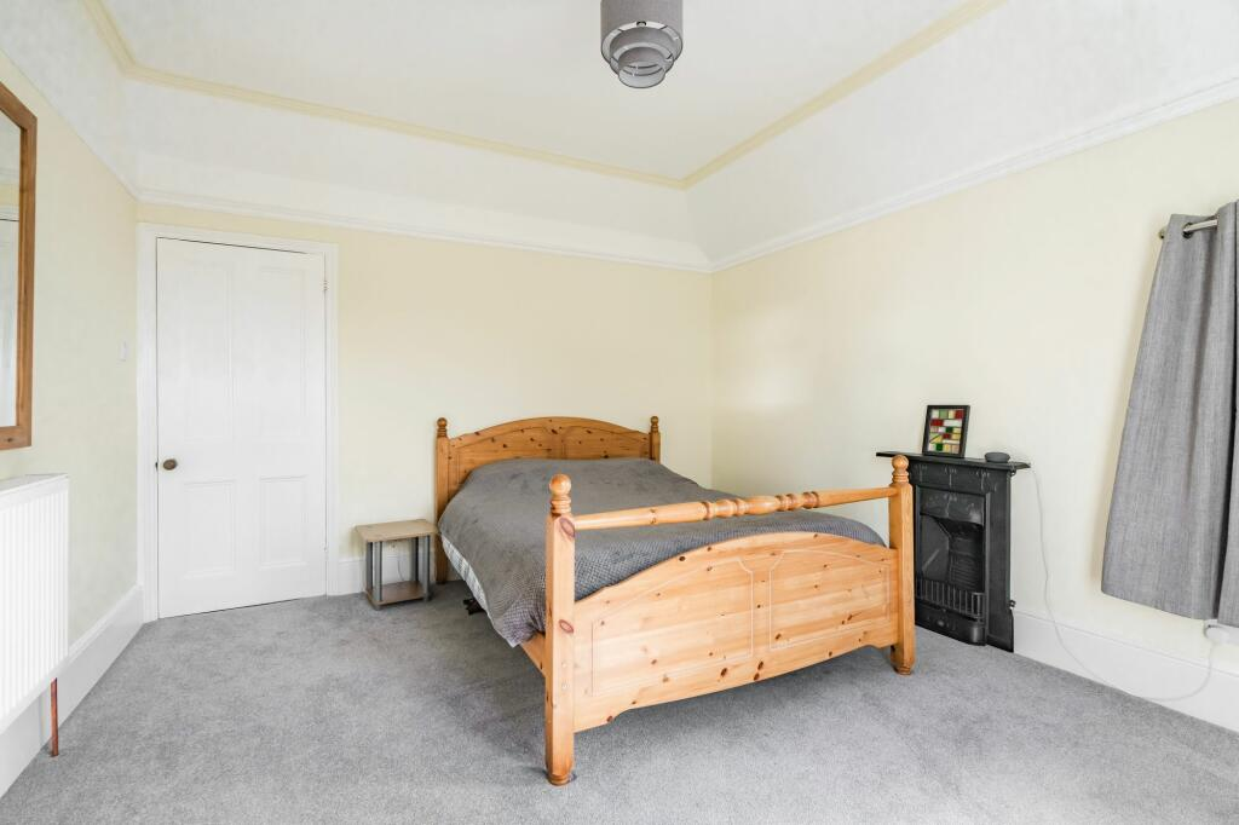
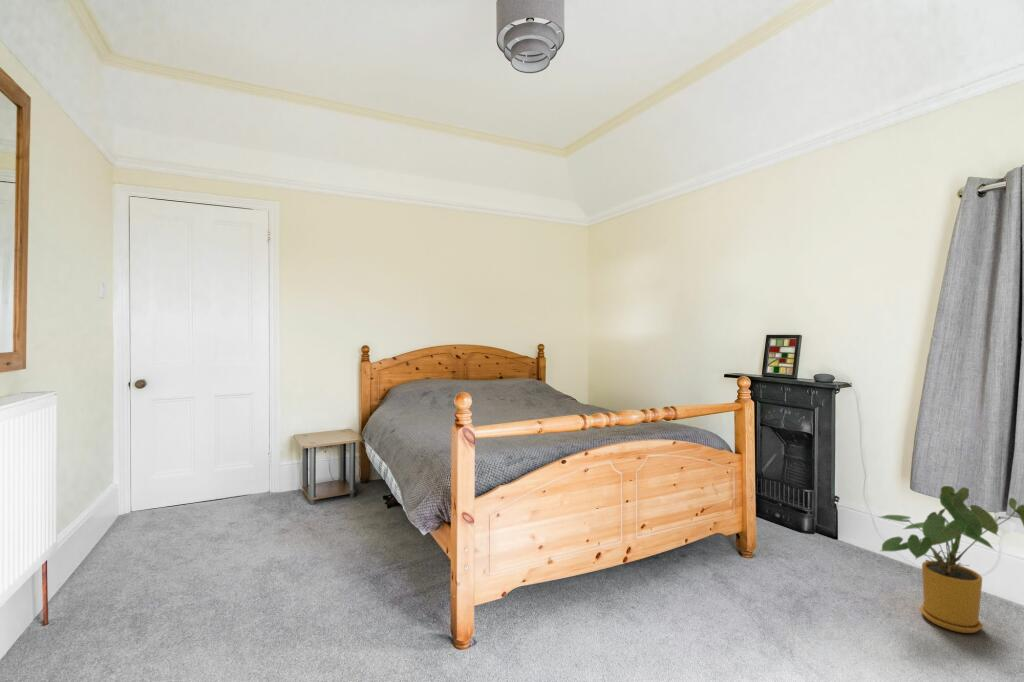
+ house plant (948, 555)
